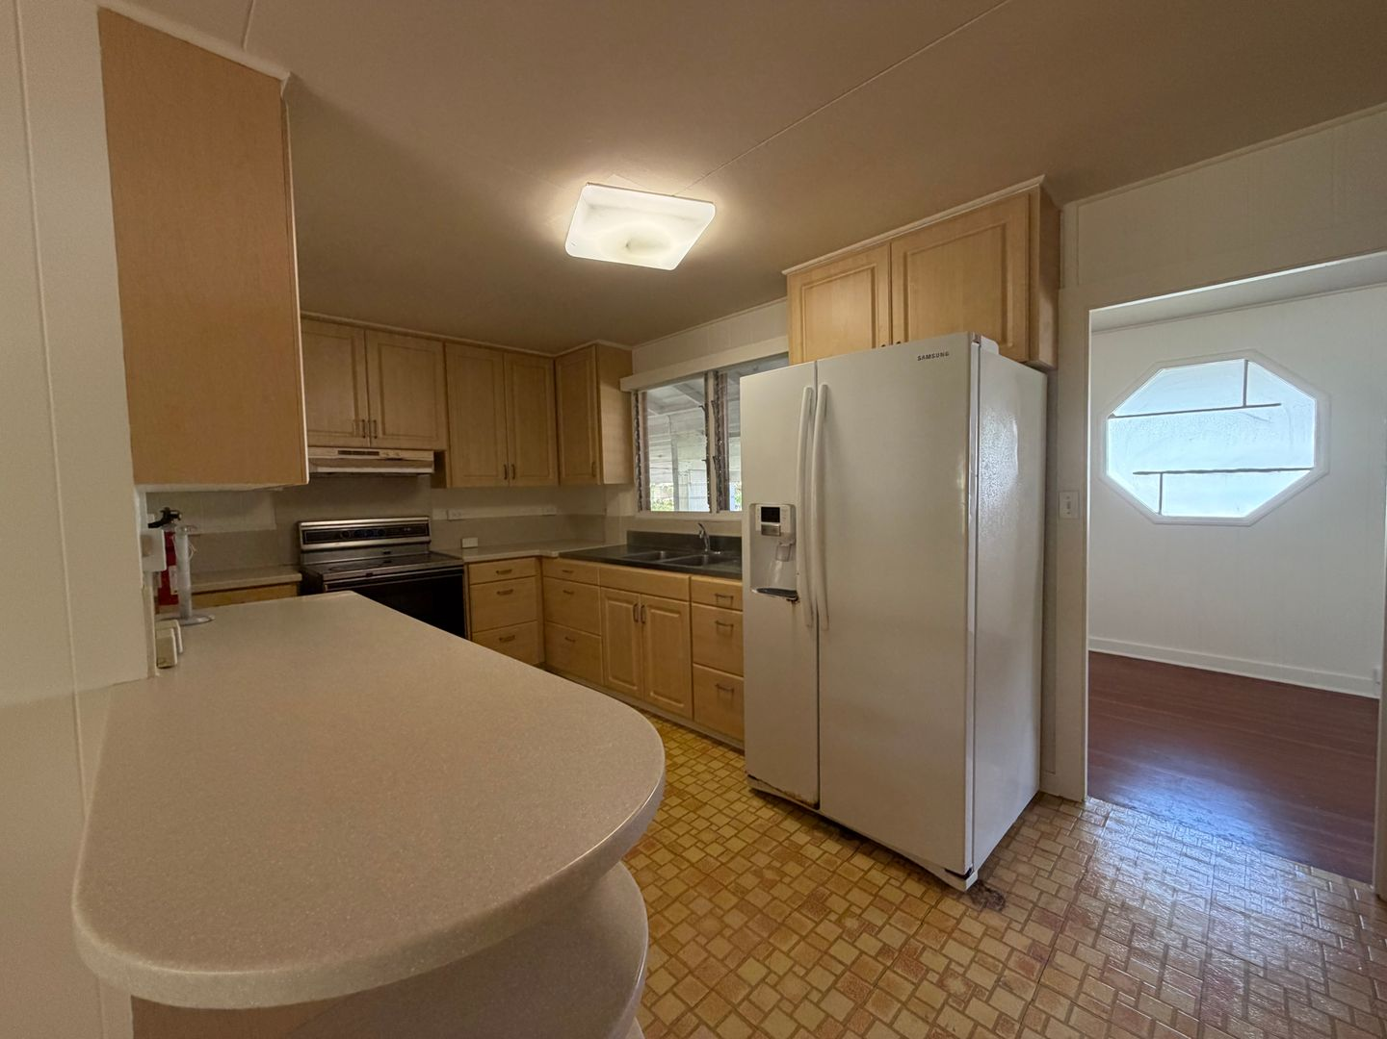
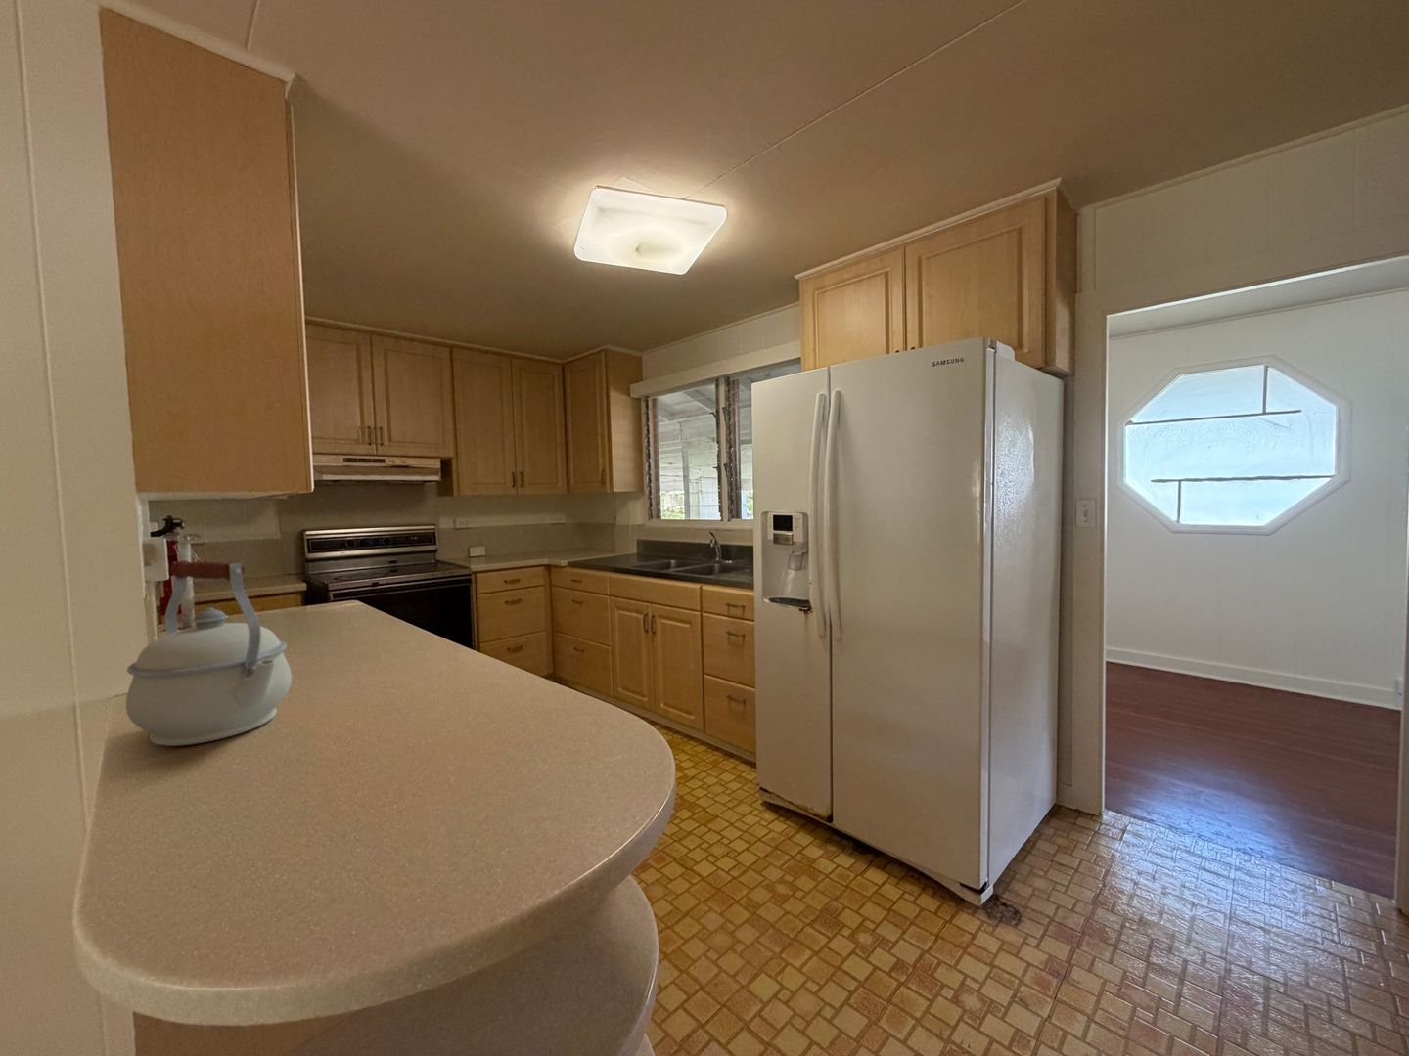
+ kettle (217, 644)
